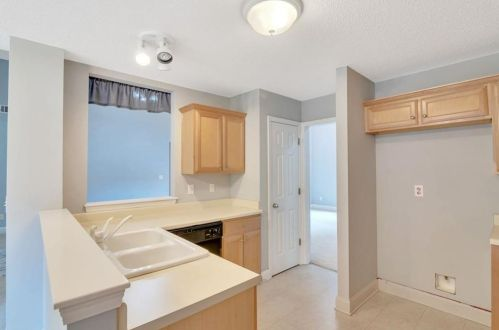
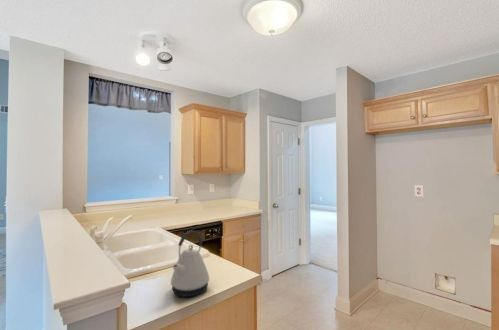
+ kettle (189, 260)
